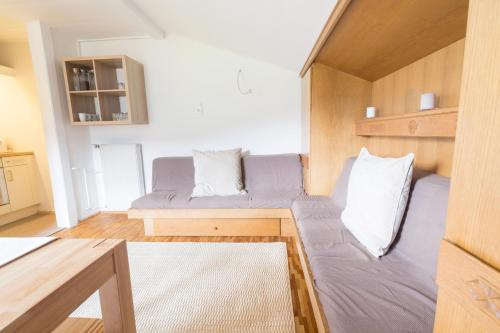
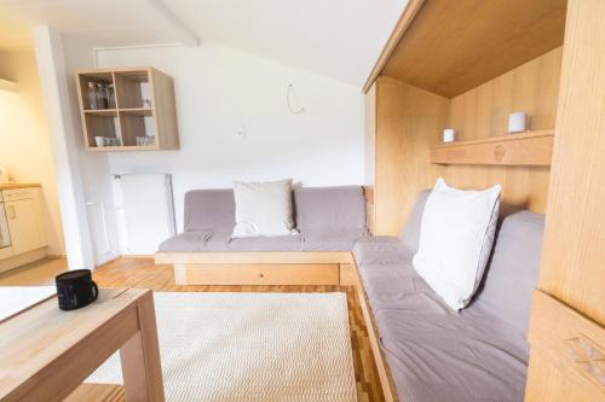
+ mug (80, 289)
